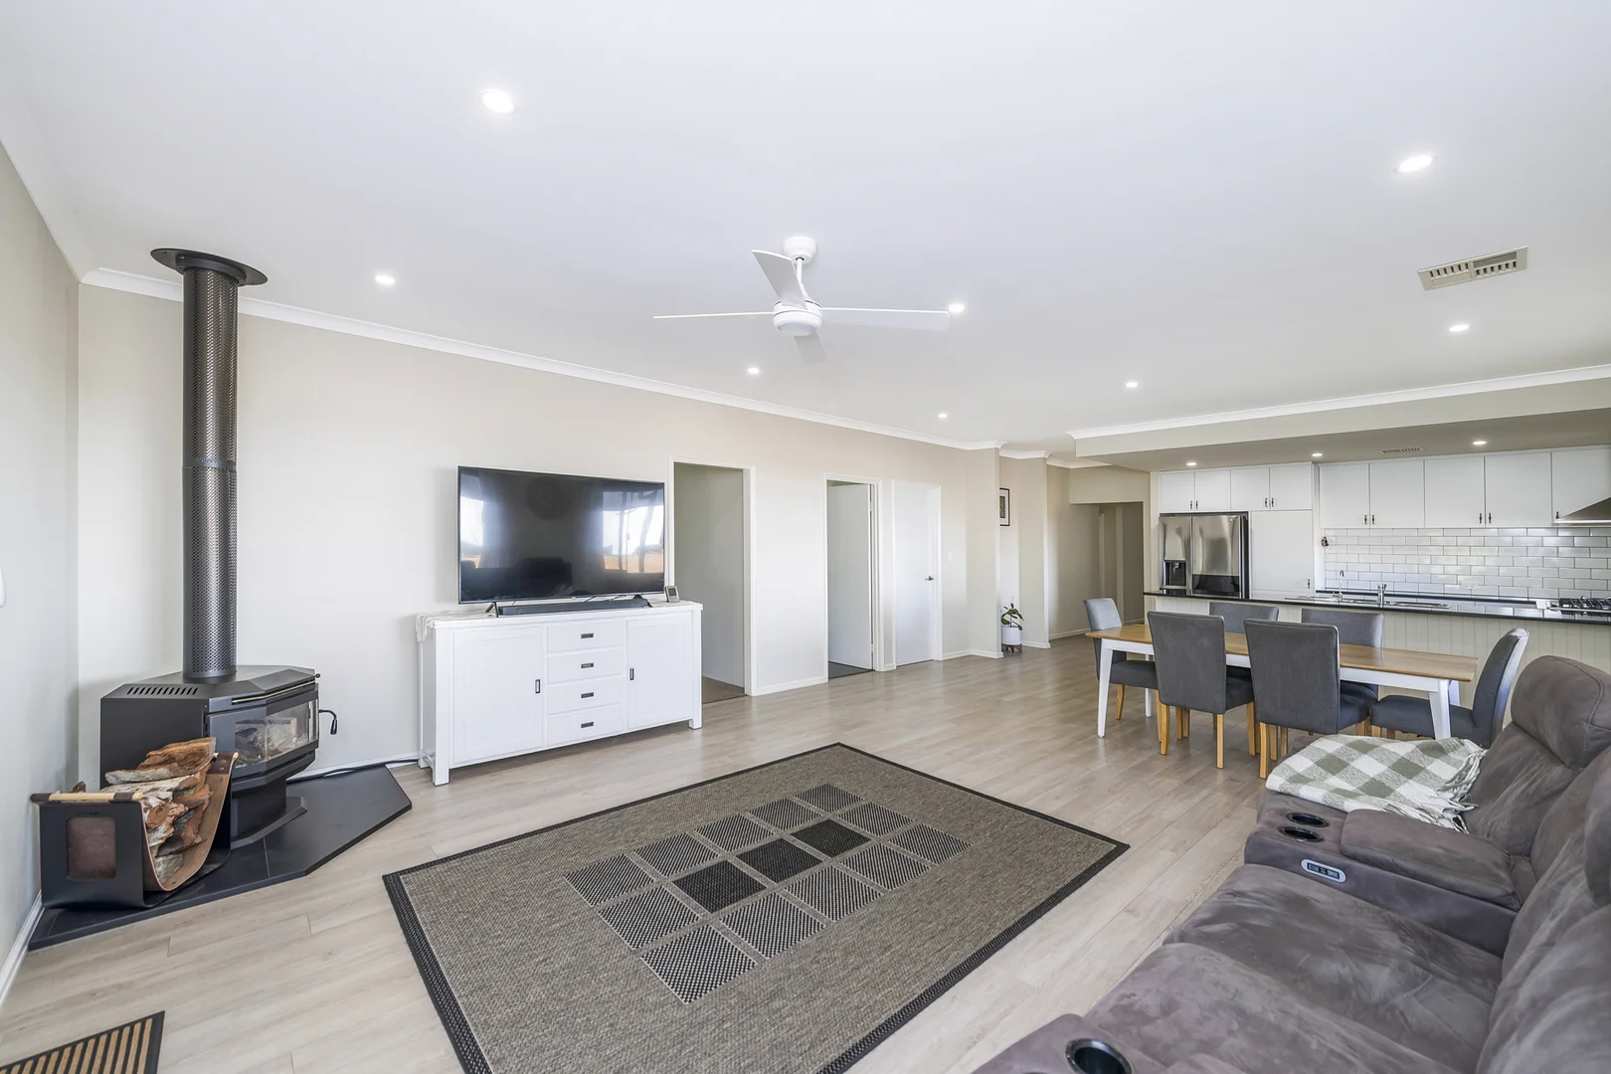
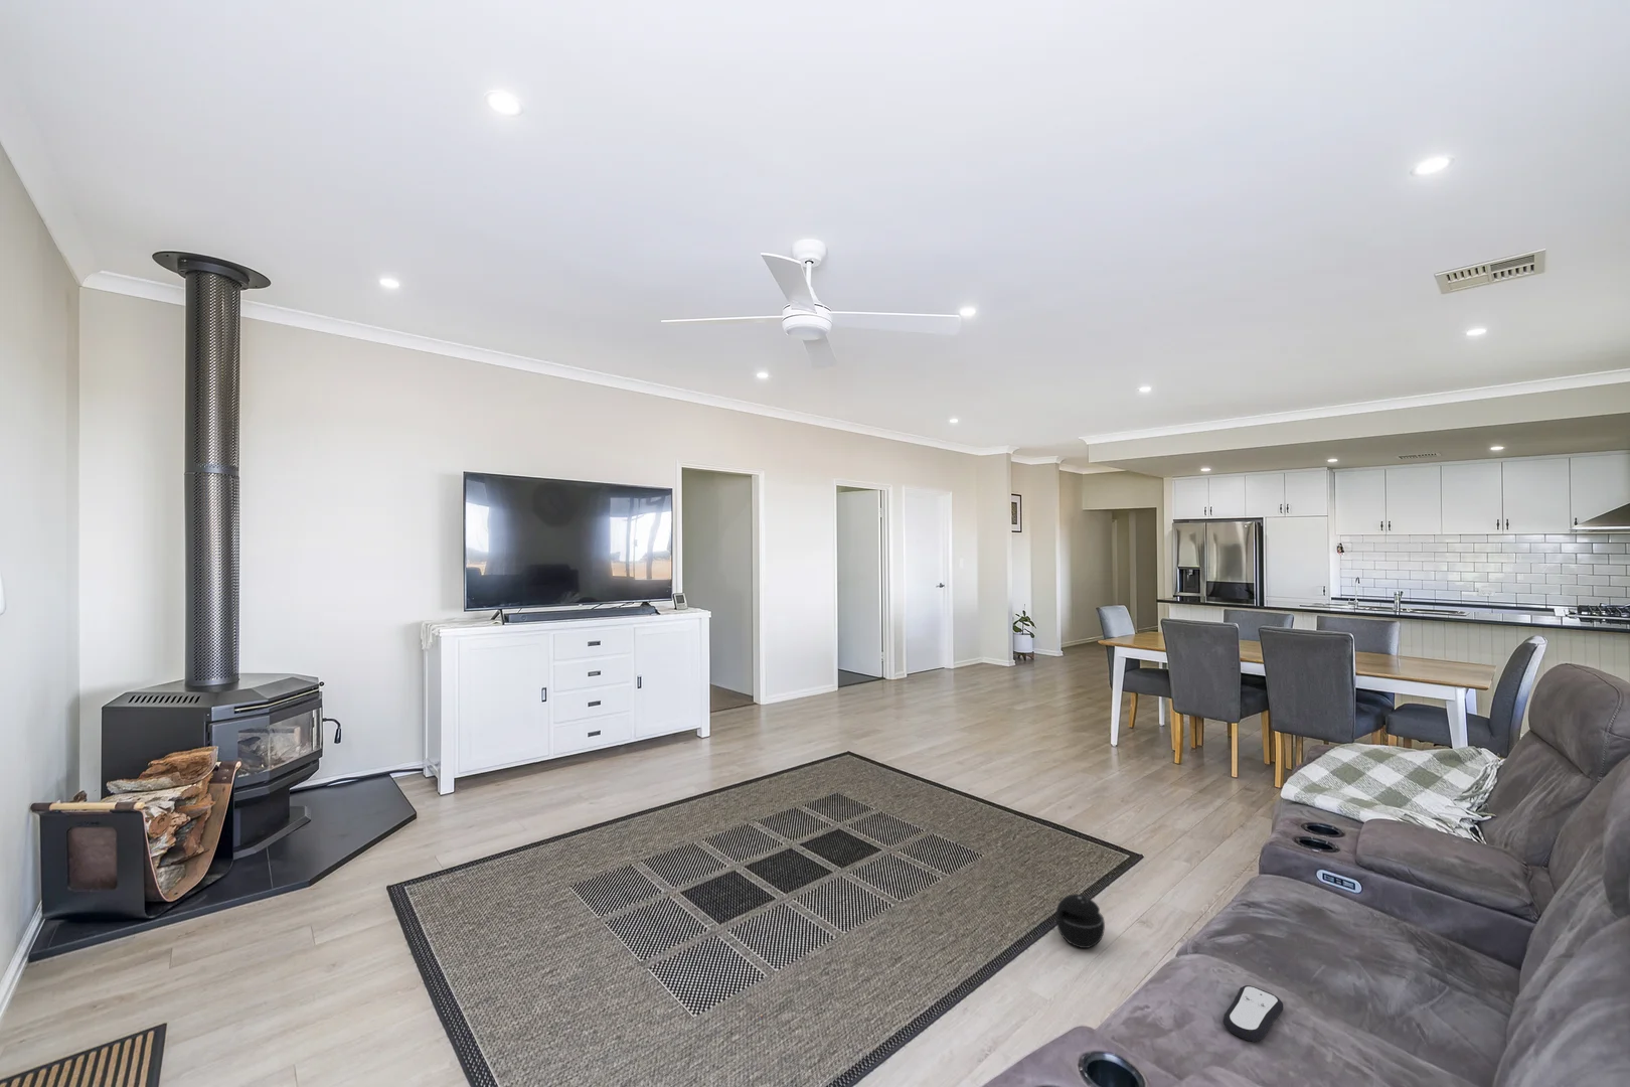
+ remote control (1252, 1012)
+ speaker (1079, 918)
